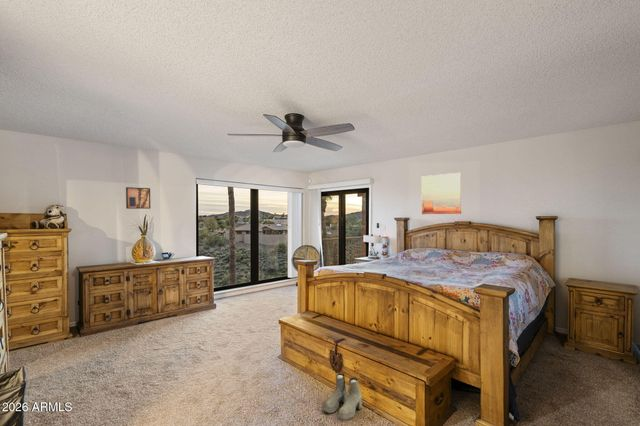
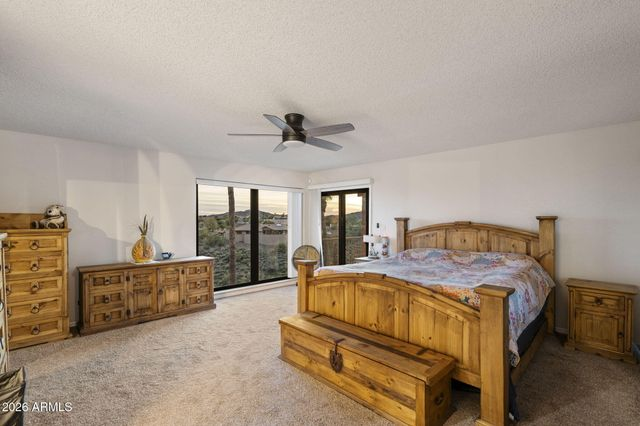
- wall art (440, 194)
- wall art (138, 198)
- boots (343, 394)
